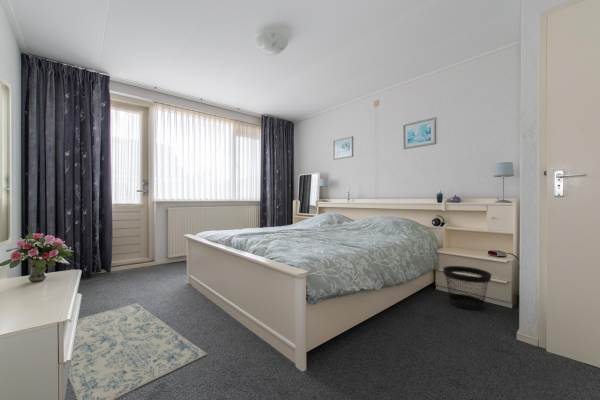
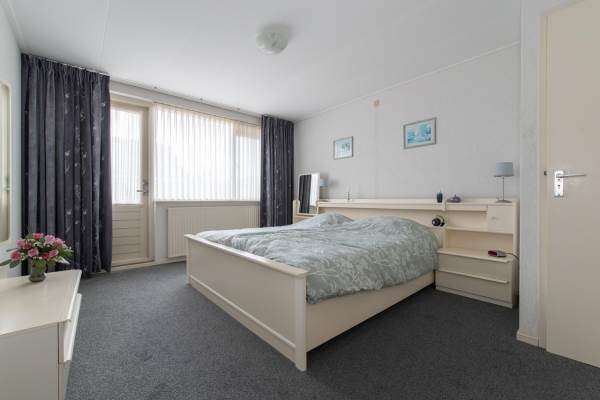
- wastebasket (466, 287)
- rug (119, 339)
